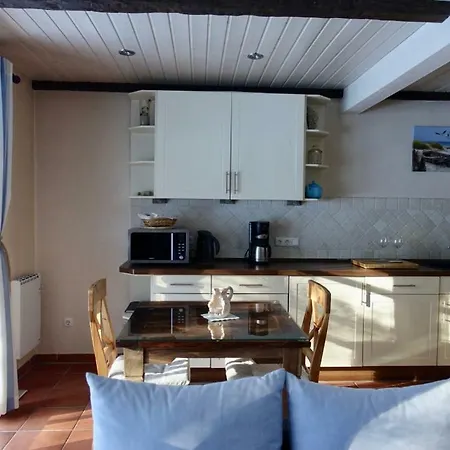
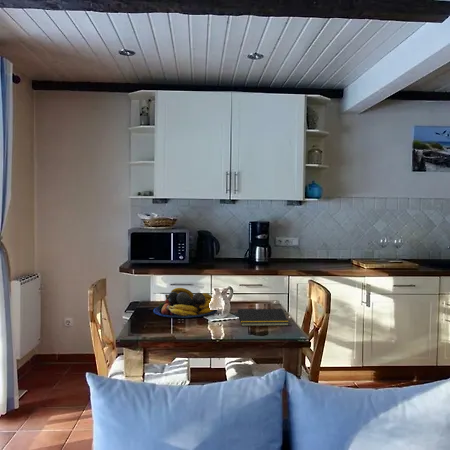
+ notepad (262, 317)
+ fruit bowl (185, 299)
